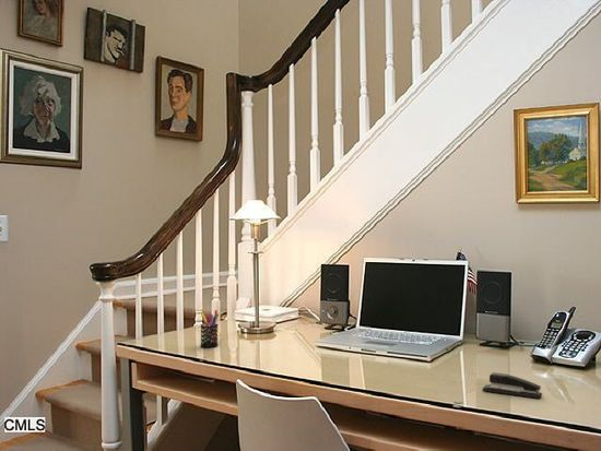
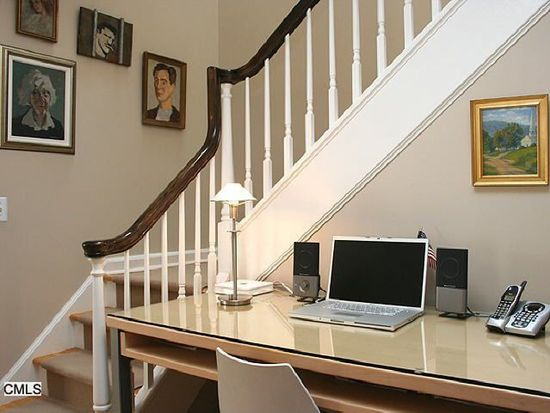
- pen holder (211, 327)
- stapler (511, 383)
